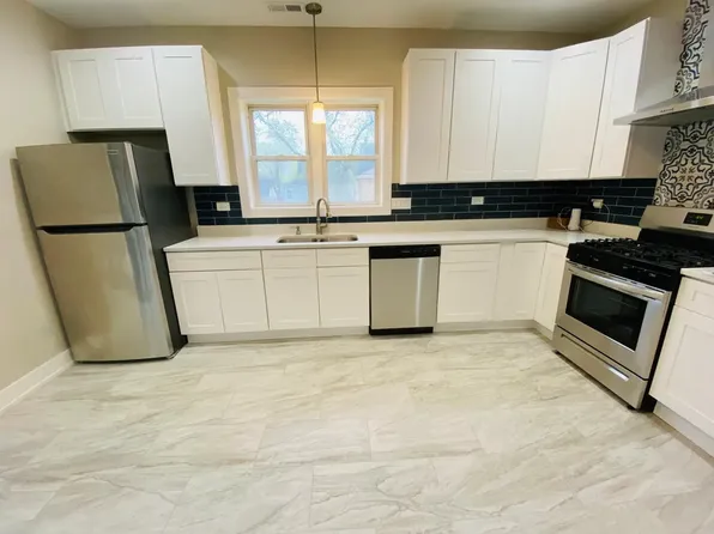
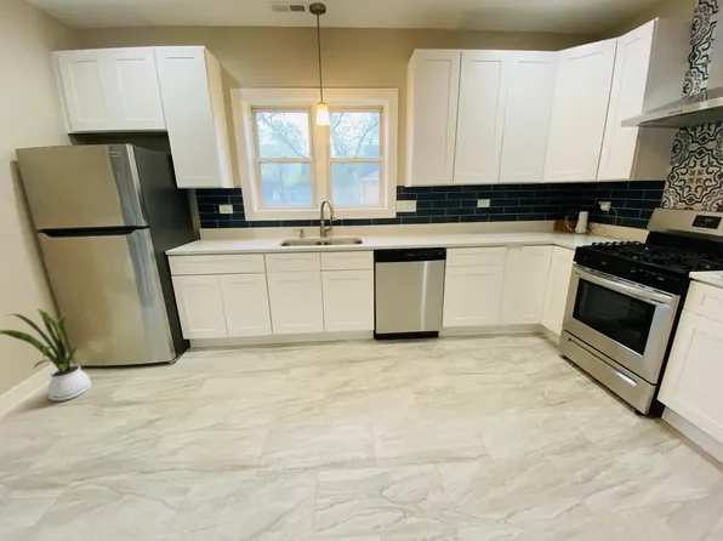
+ house plant (53, 349)
